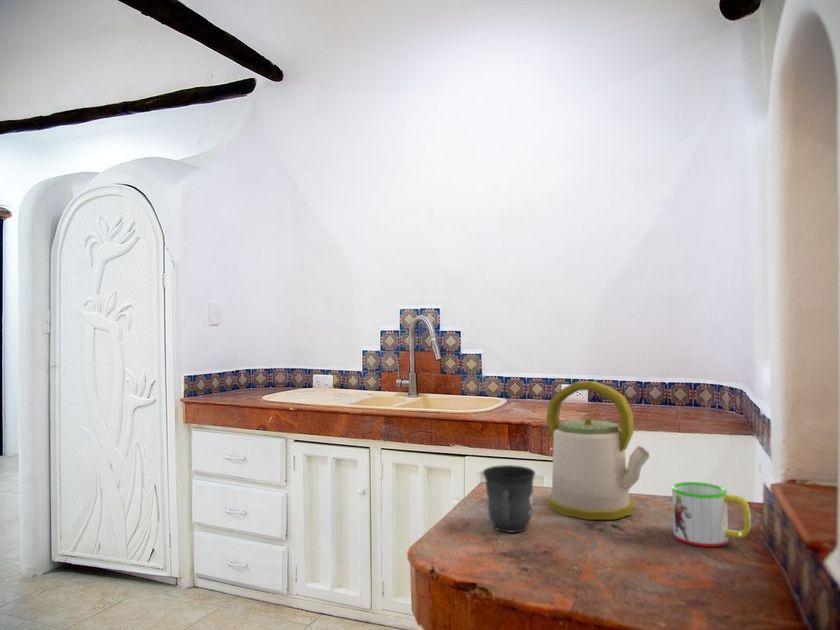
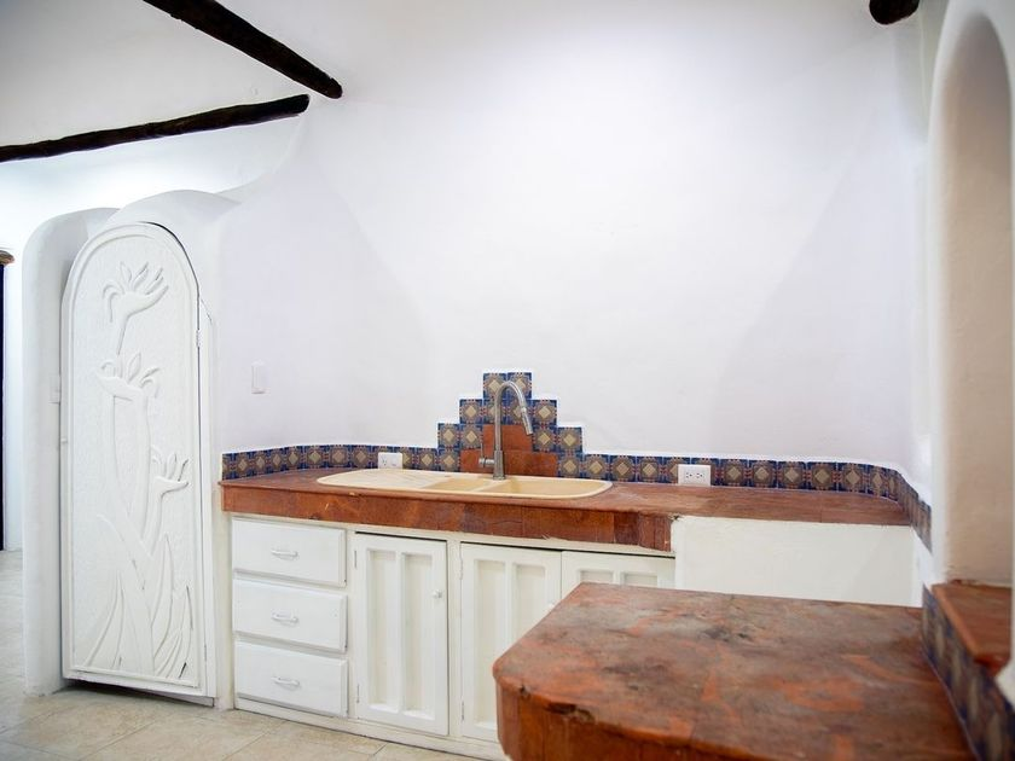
- mug (710, 514)
- mug (508, 501)
- kettle (596, 444)
